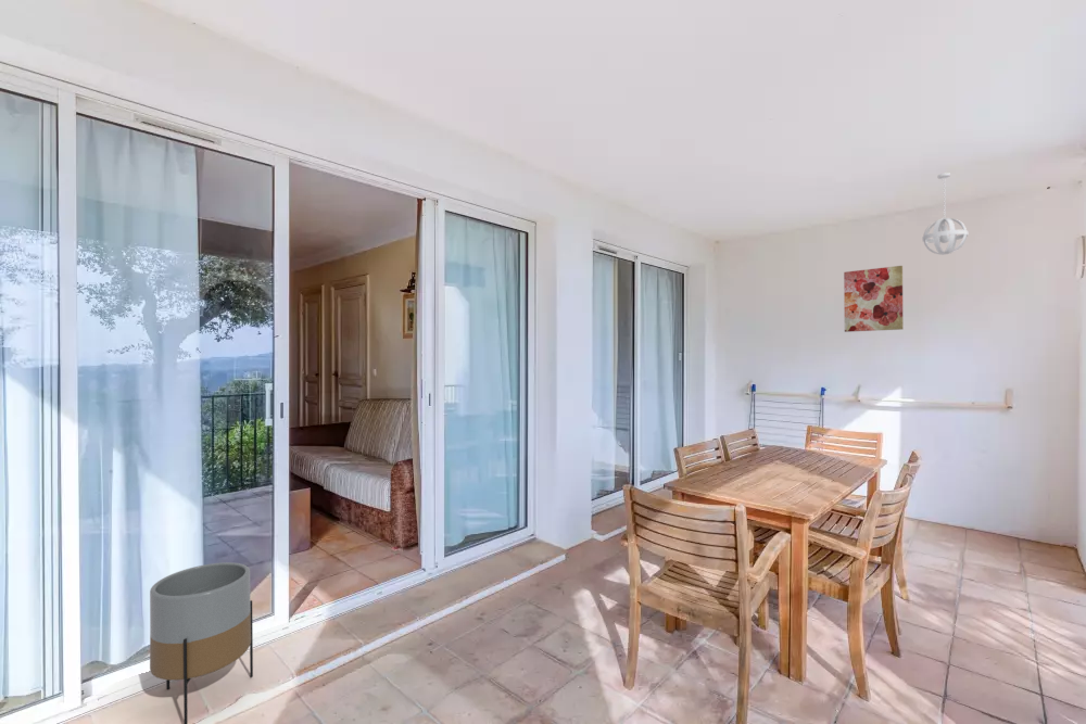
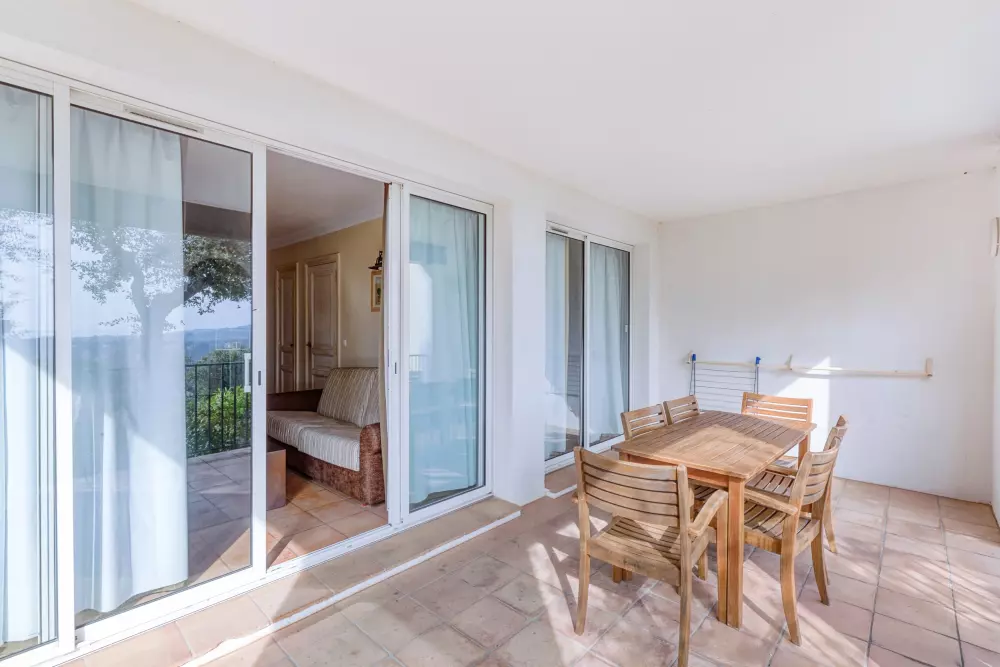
- planter (203, 636)
- wall art (872, 300)
- pendant light (945, 214)
